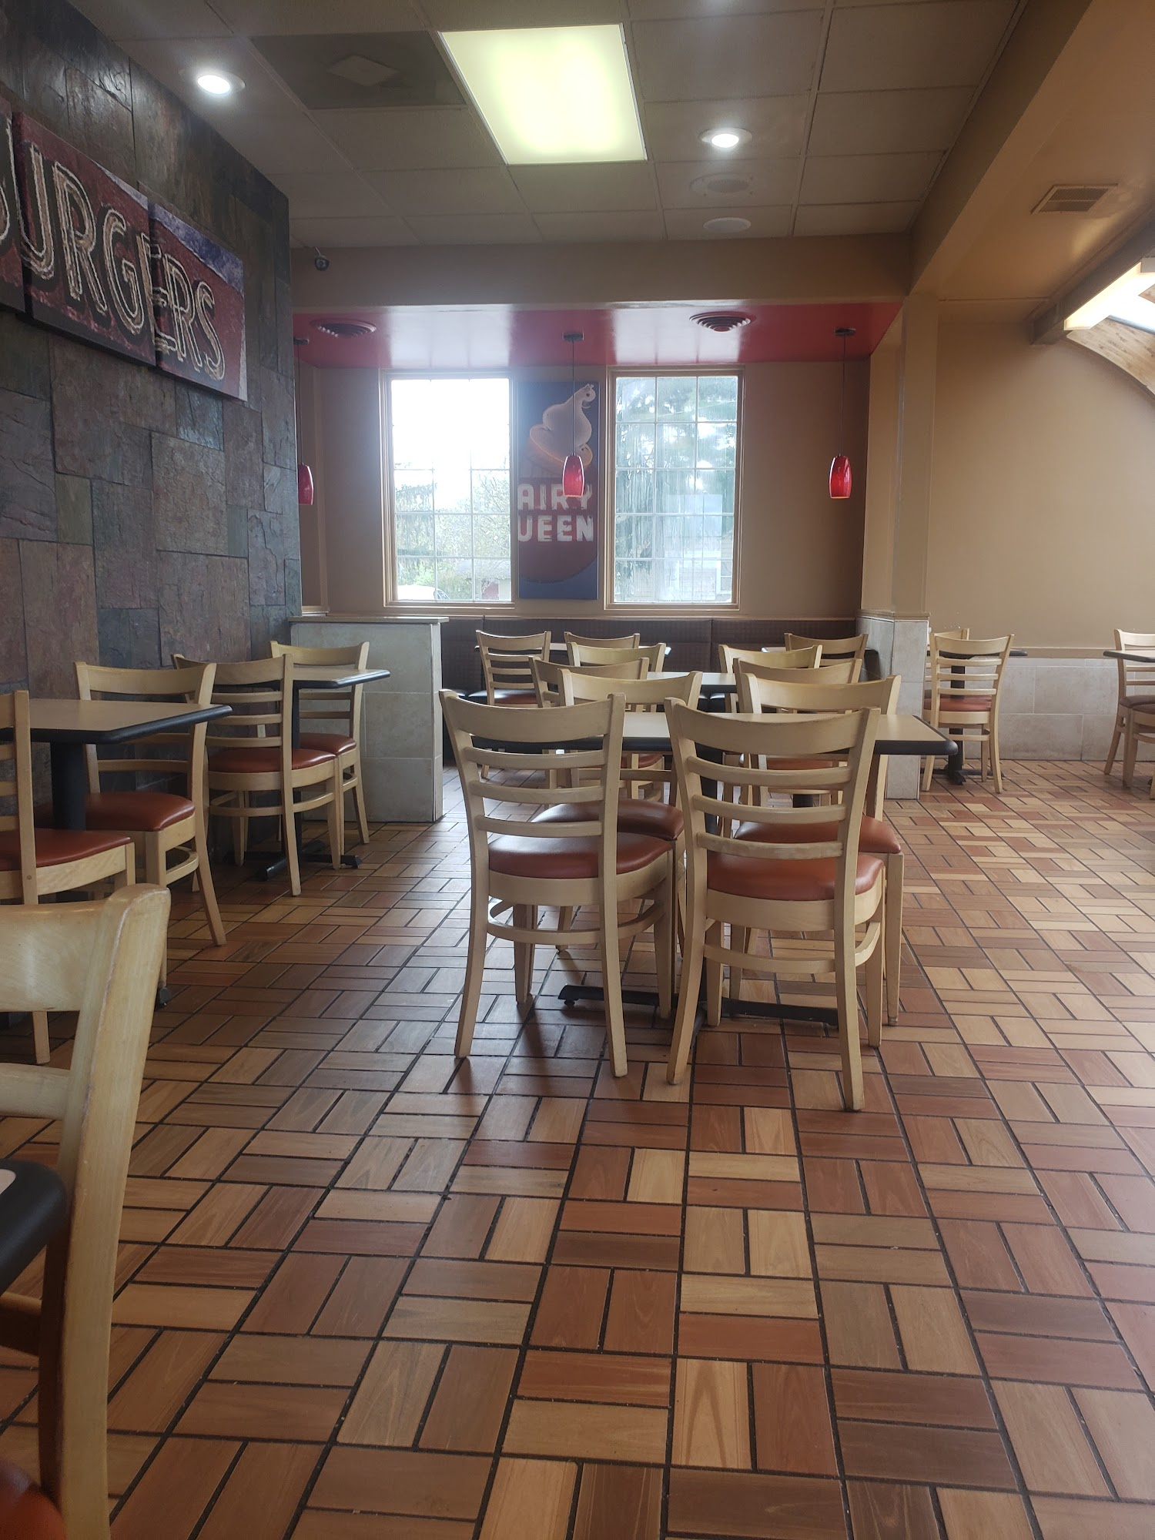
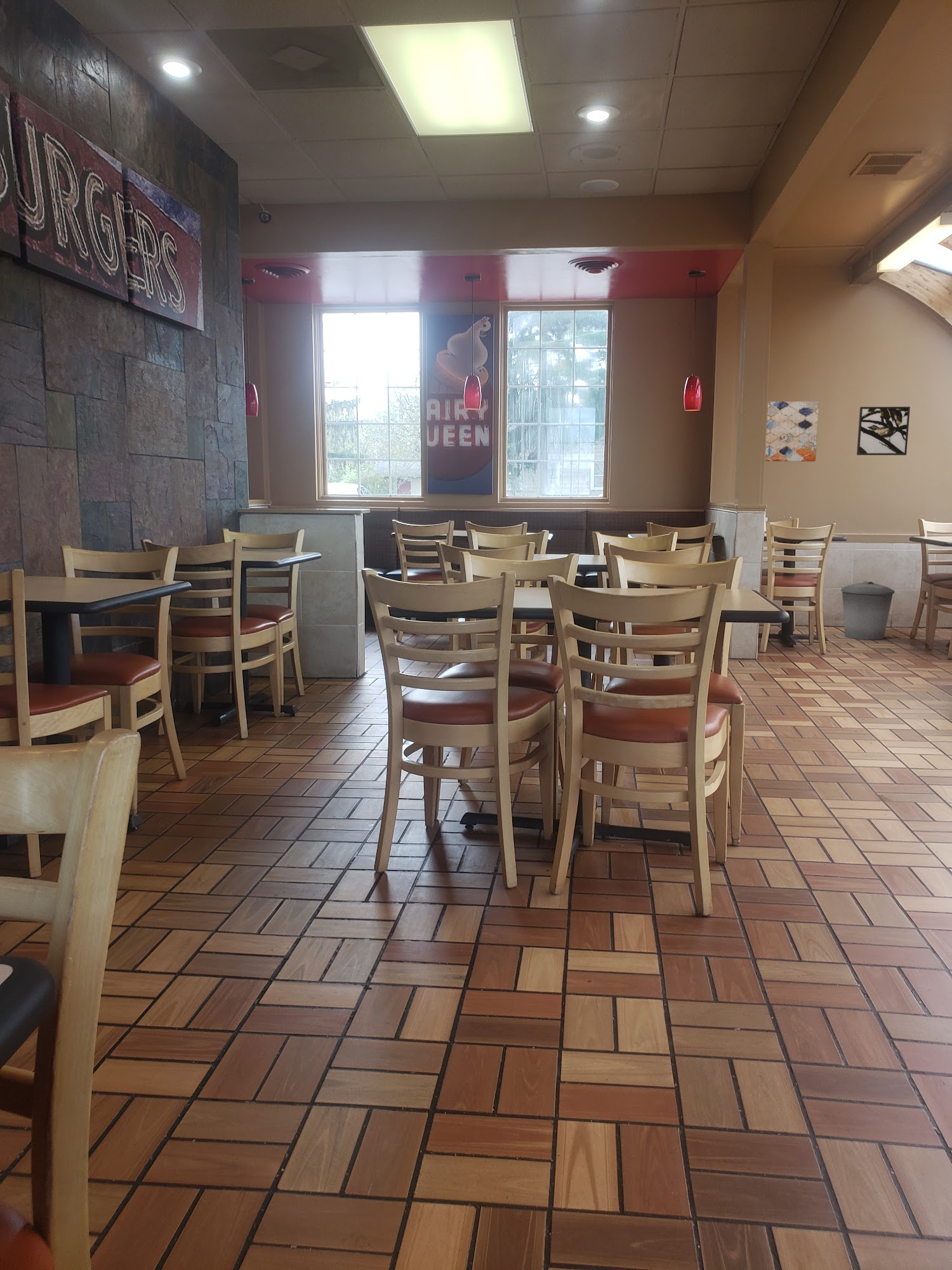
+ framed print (883, 431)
+ trash can (866, 609)
+ wall art (786, 431)
